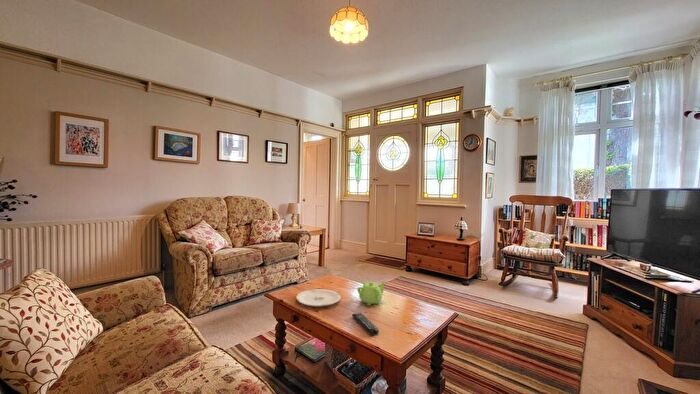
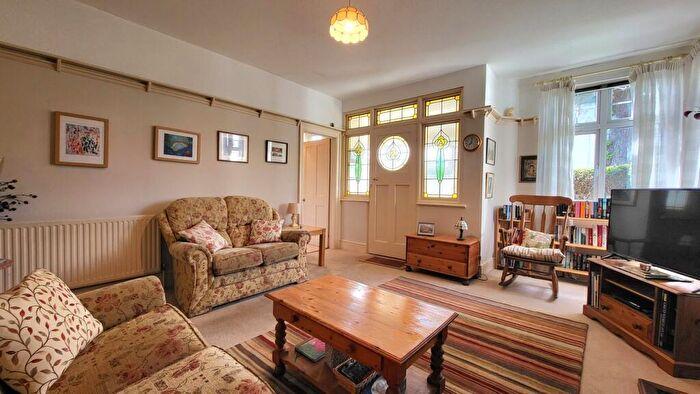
- remote control (364, 322)
- teapot (371, 292)
- plate (318, 298)
